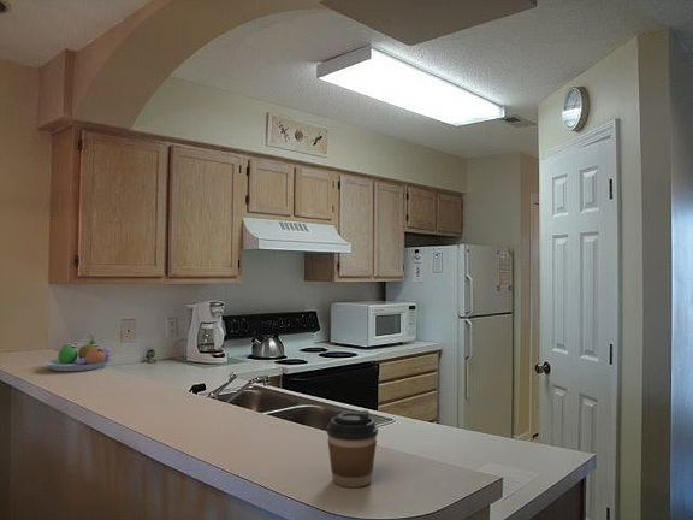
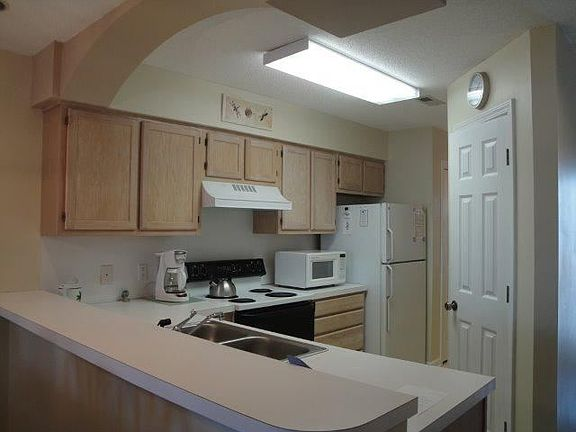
- fruit bowl (78, 354)
- coffee cup (351, 445)
